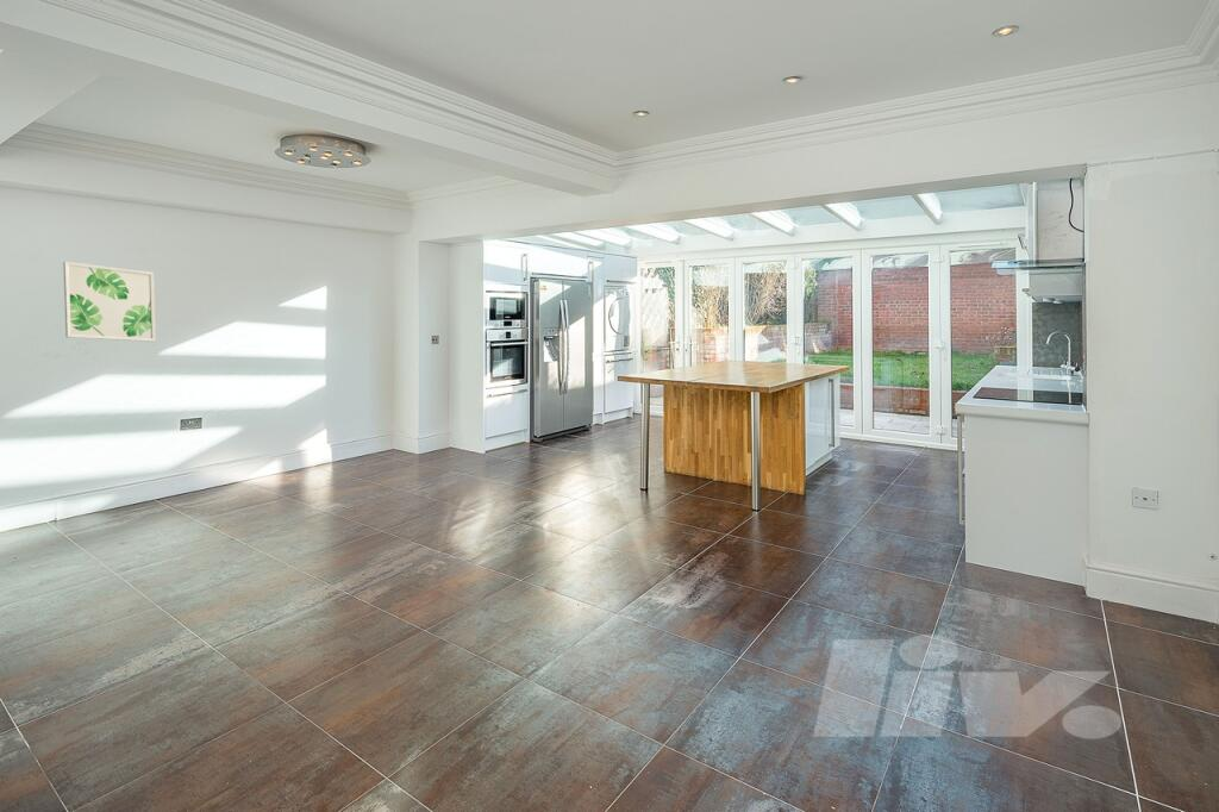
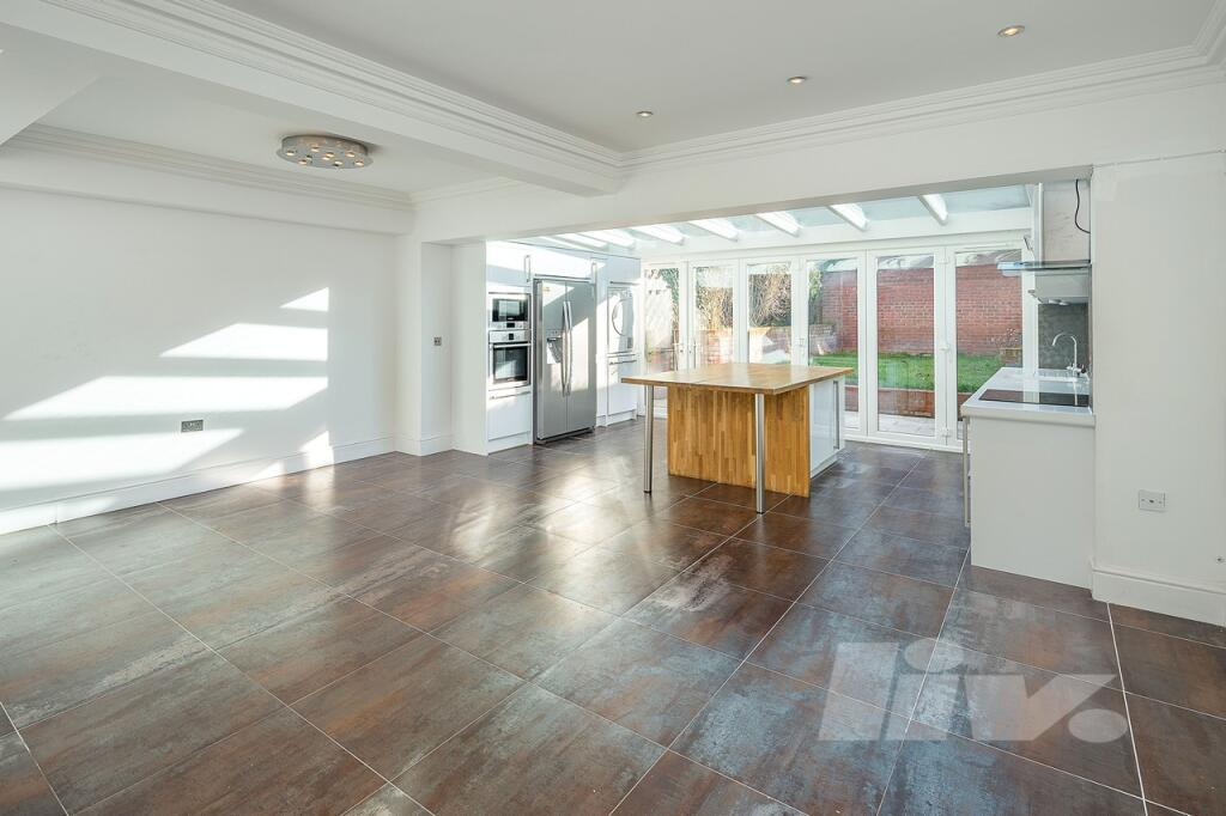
- wall art (111, 302)
